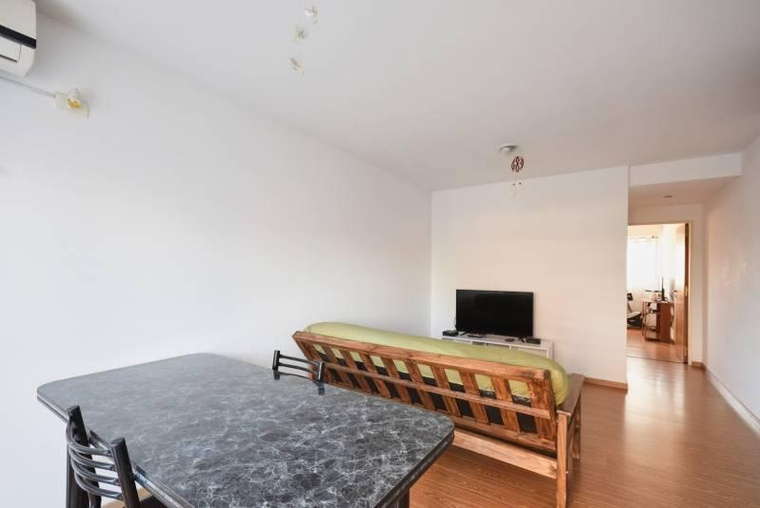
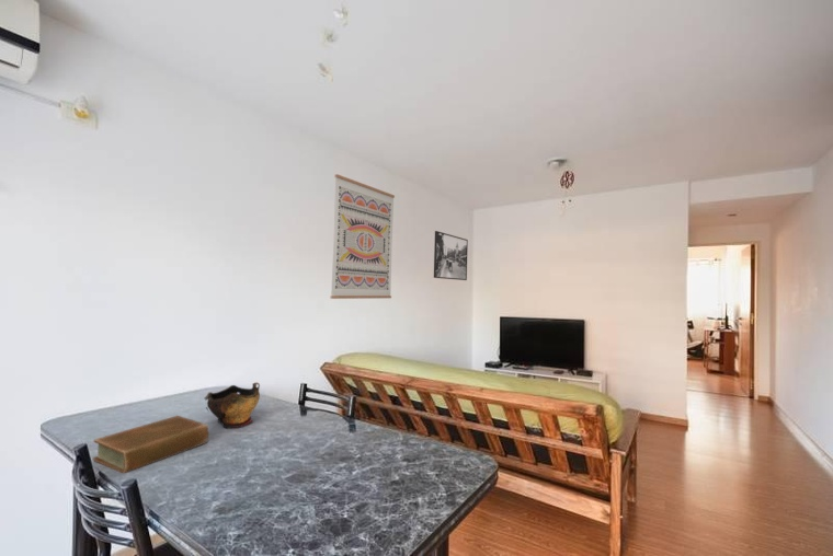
+ book (153, 441)
+ wall art (365, 242)
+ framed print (452, 257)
+ decorative bowl (231, 403)
